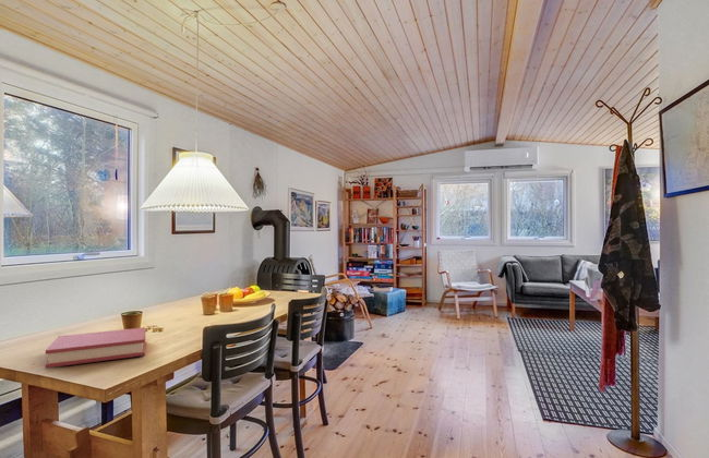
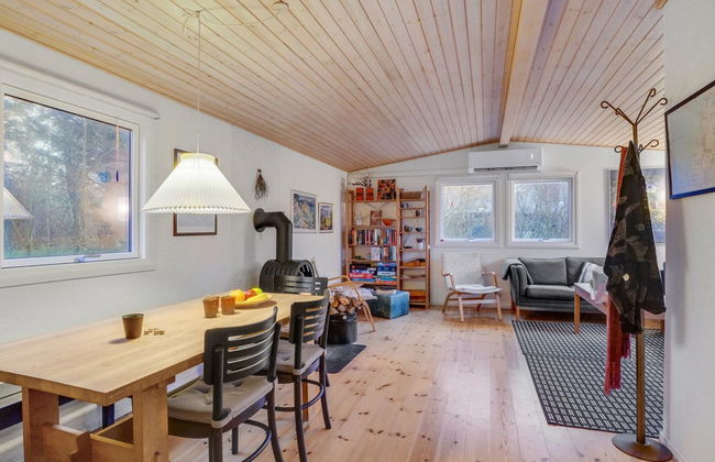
- hardback book (100, 345)
